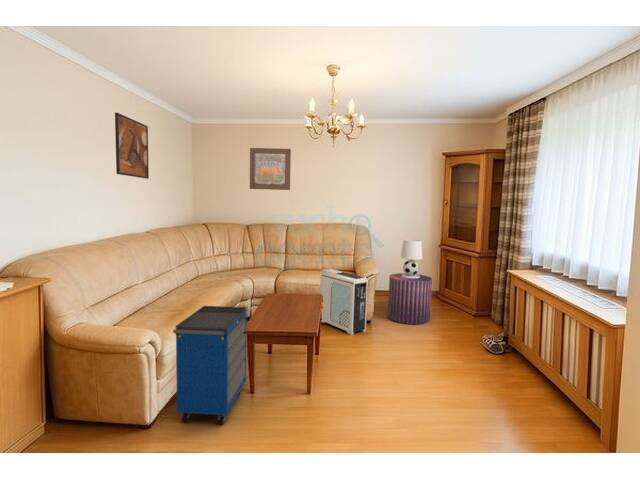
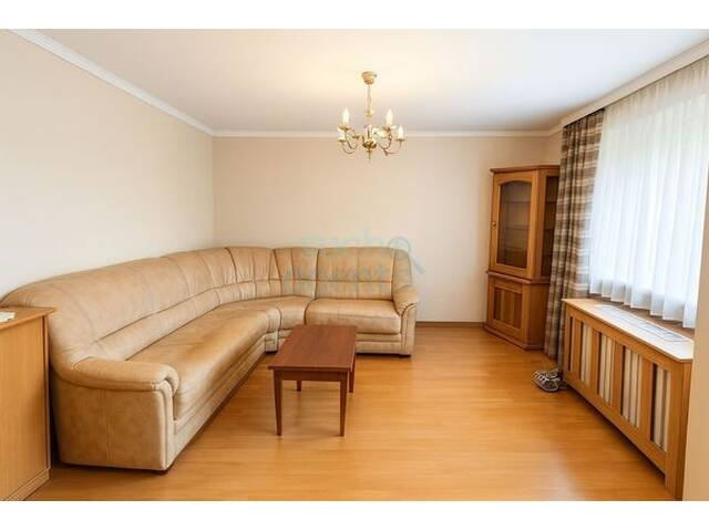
- wall art (270, 169)
- stool (409, 297)
- air purifier (342, 299)
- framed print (133, 148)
- table lamp (411, 258)
- cabinet (213, 362)
